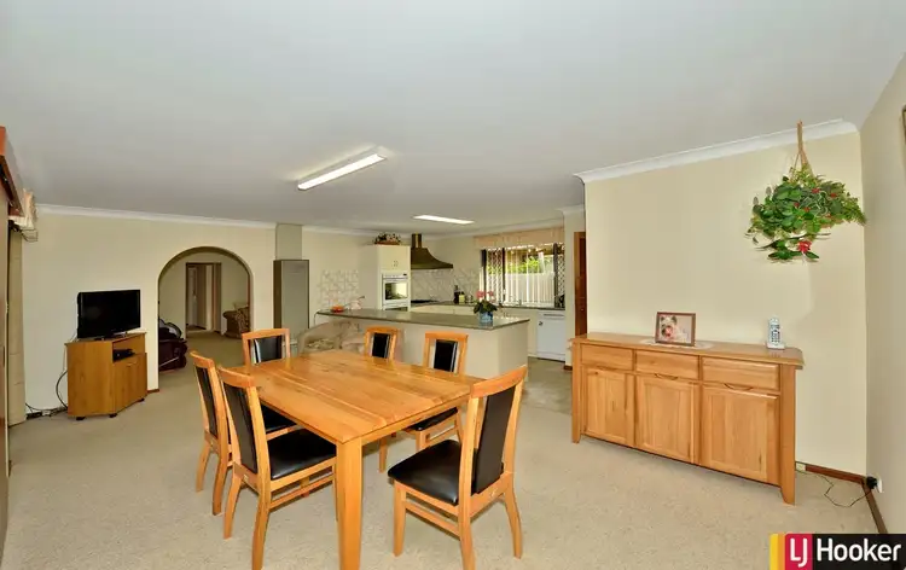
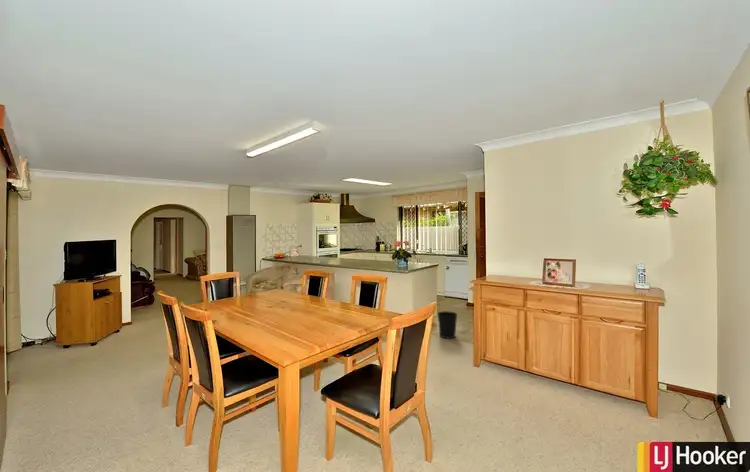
+ wastebasket (447, 324)
